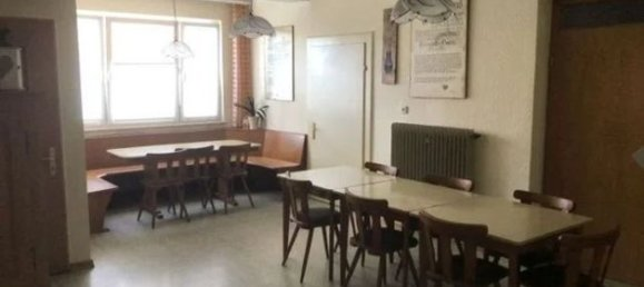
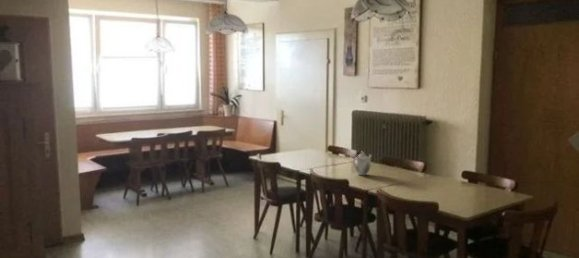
+ teapot (362, 162)
